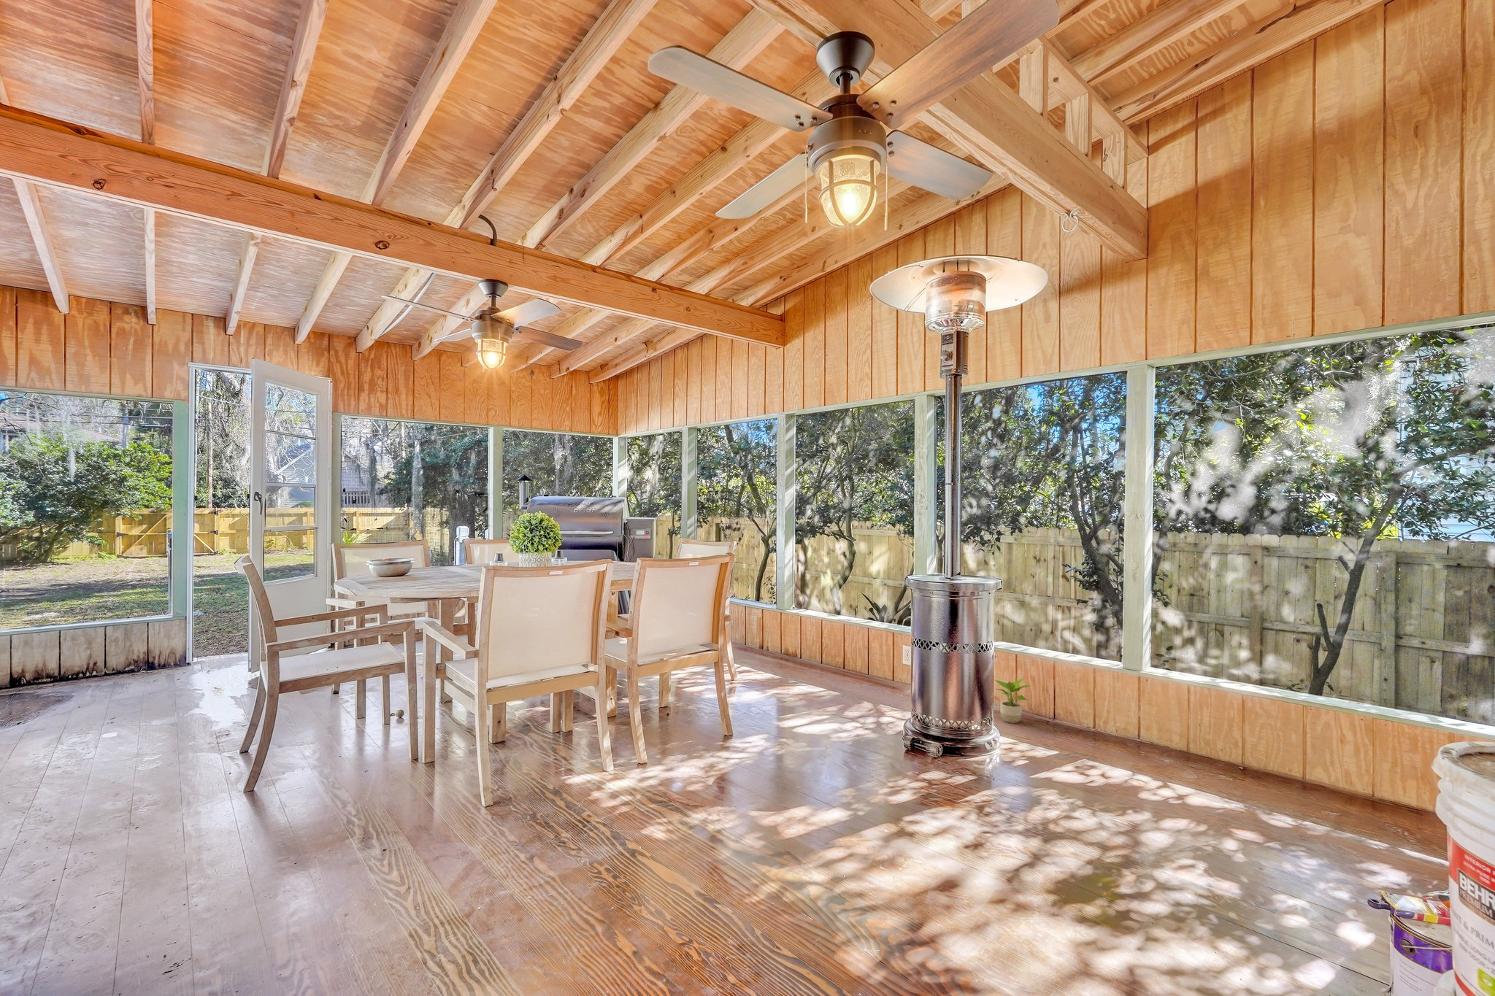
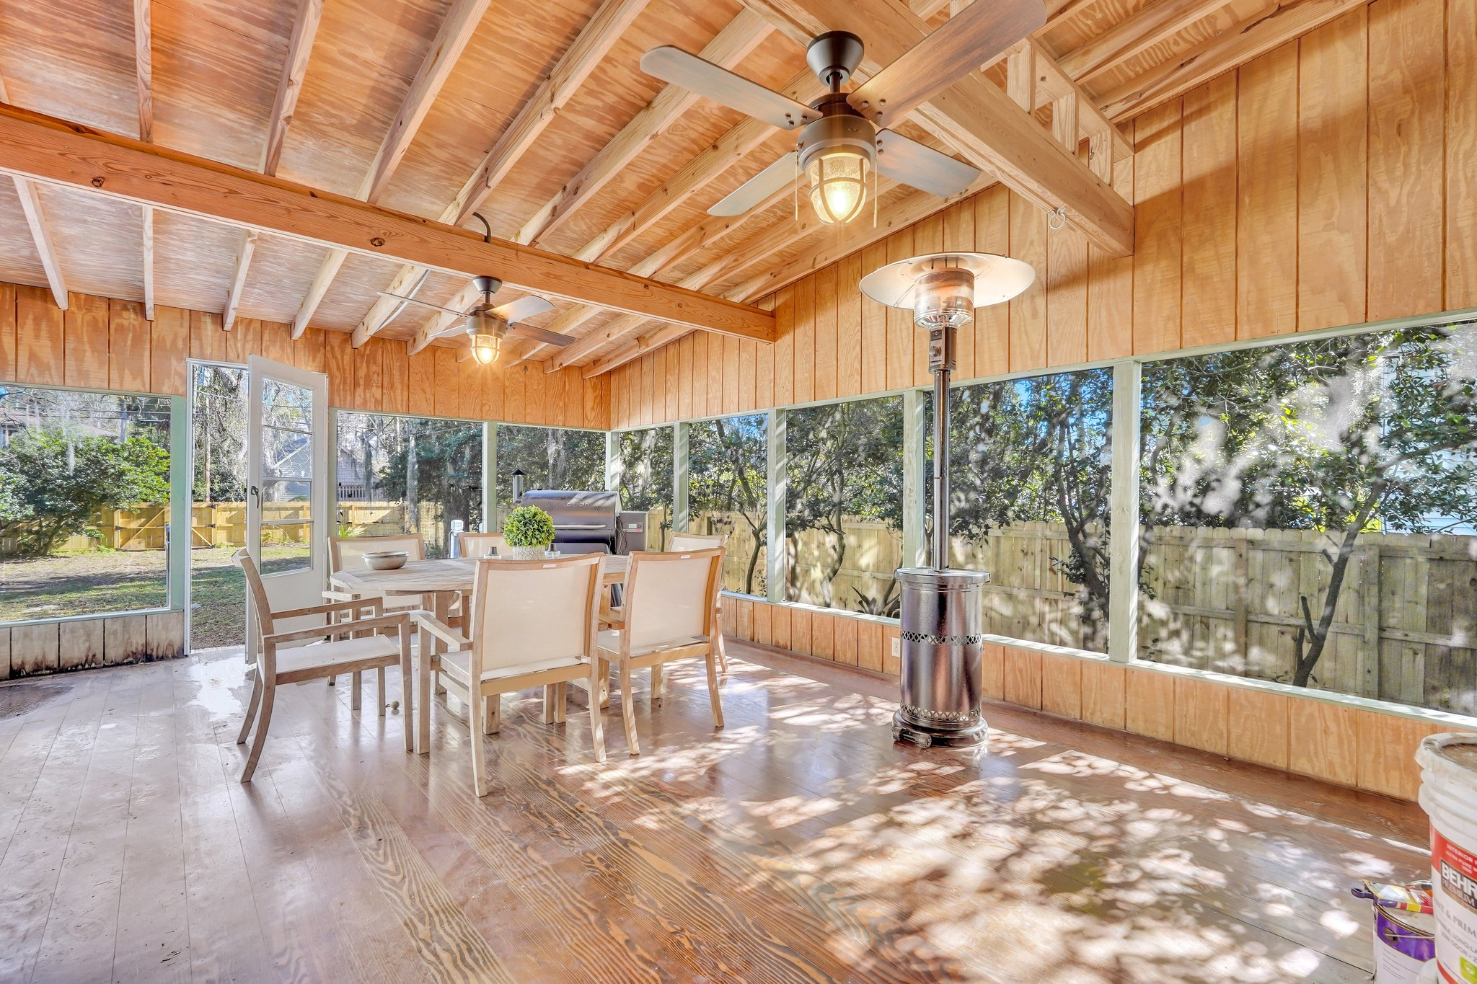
- potted plant (1013, 698)
